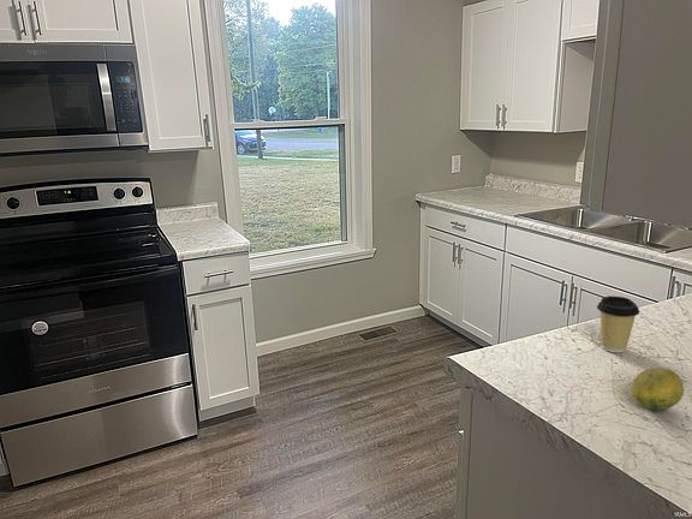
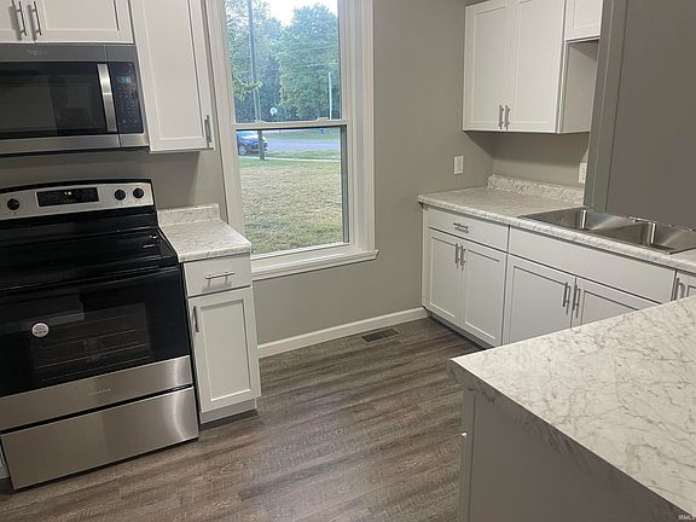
- coffee cup (615, 324)
- fruit (656, 388)
